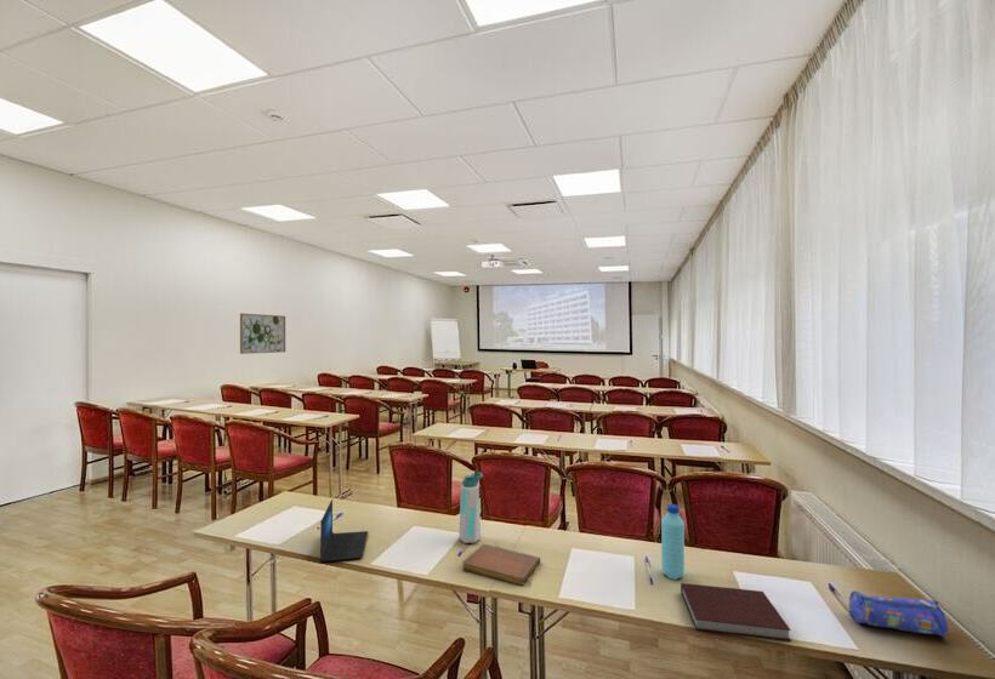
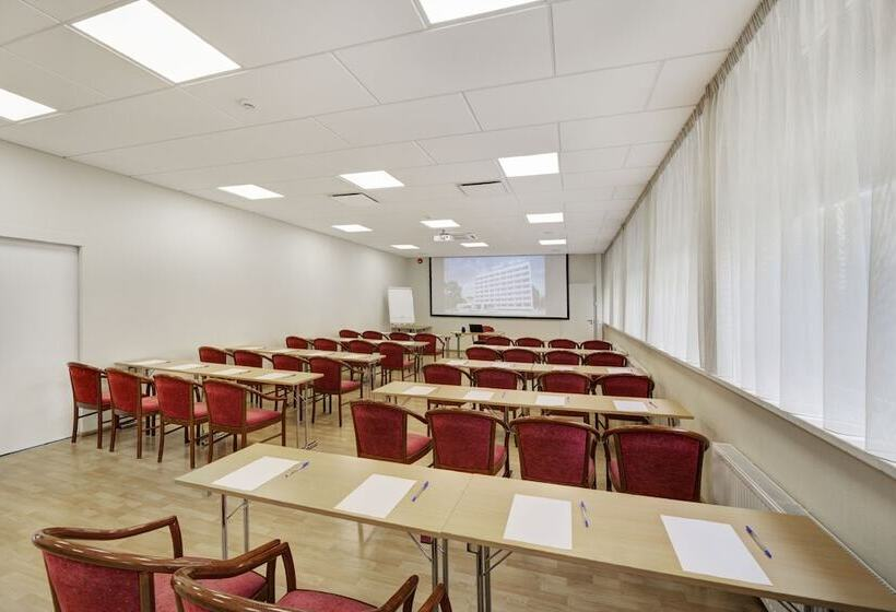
- pencil case (897, 611)
- notebook (730, 609)
- water bottle (471, 506)
- laptop (345, 532)
- notebook (501, 563)
- water bottle (672, 540)
- wall art (265, 333)
